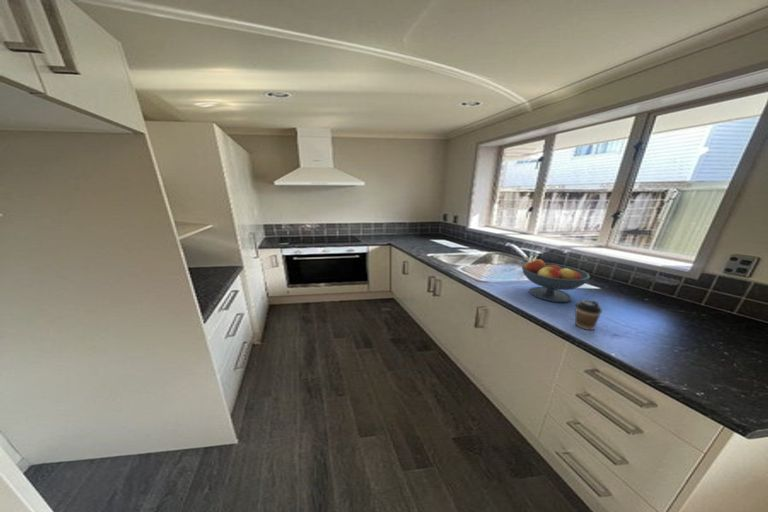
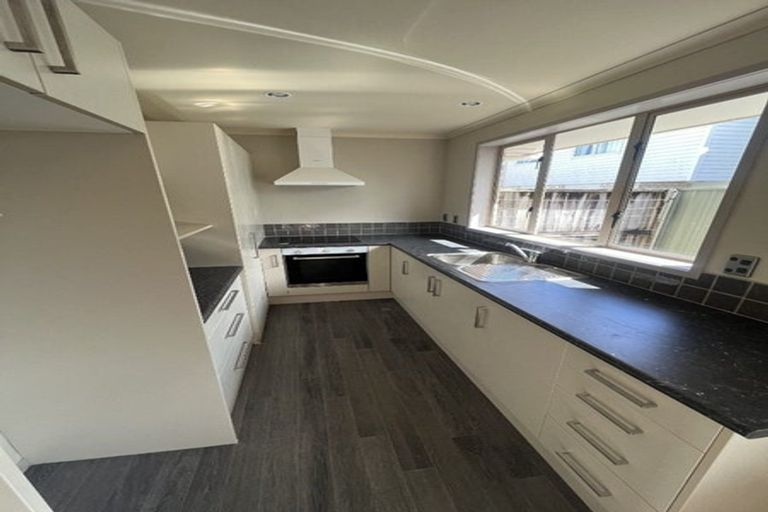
- coffee cup (587, 313)
- fruit bowl (552, 278)
